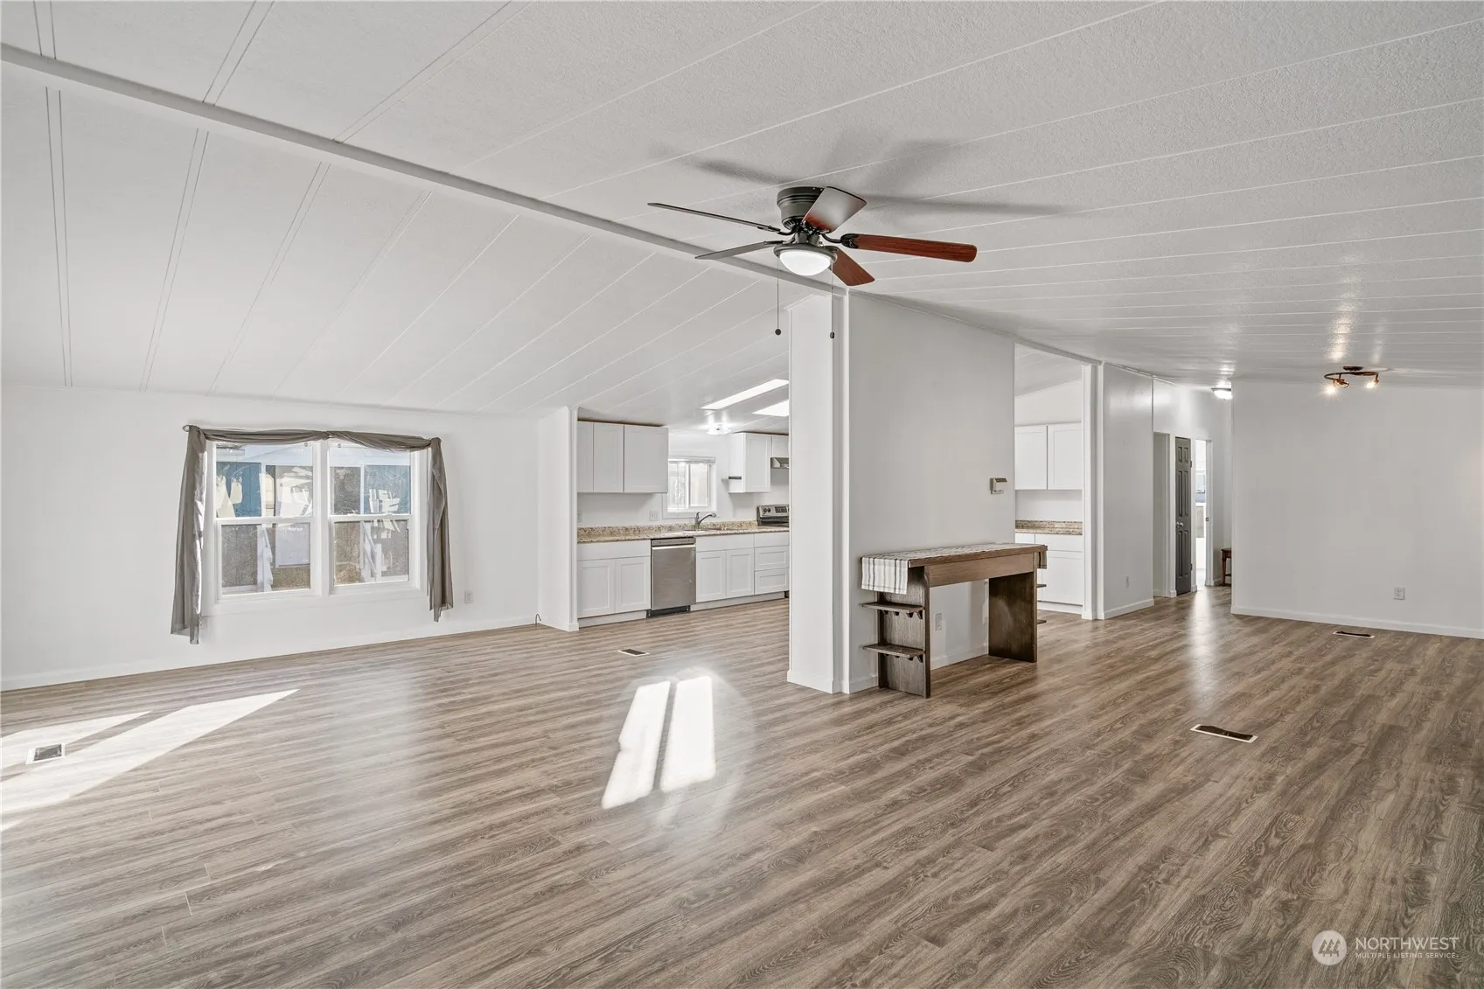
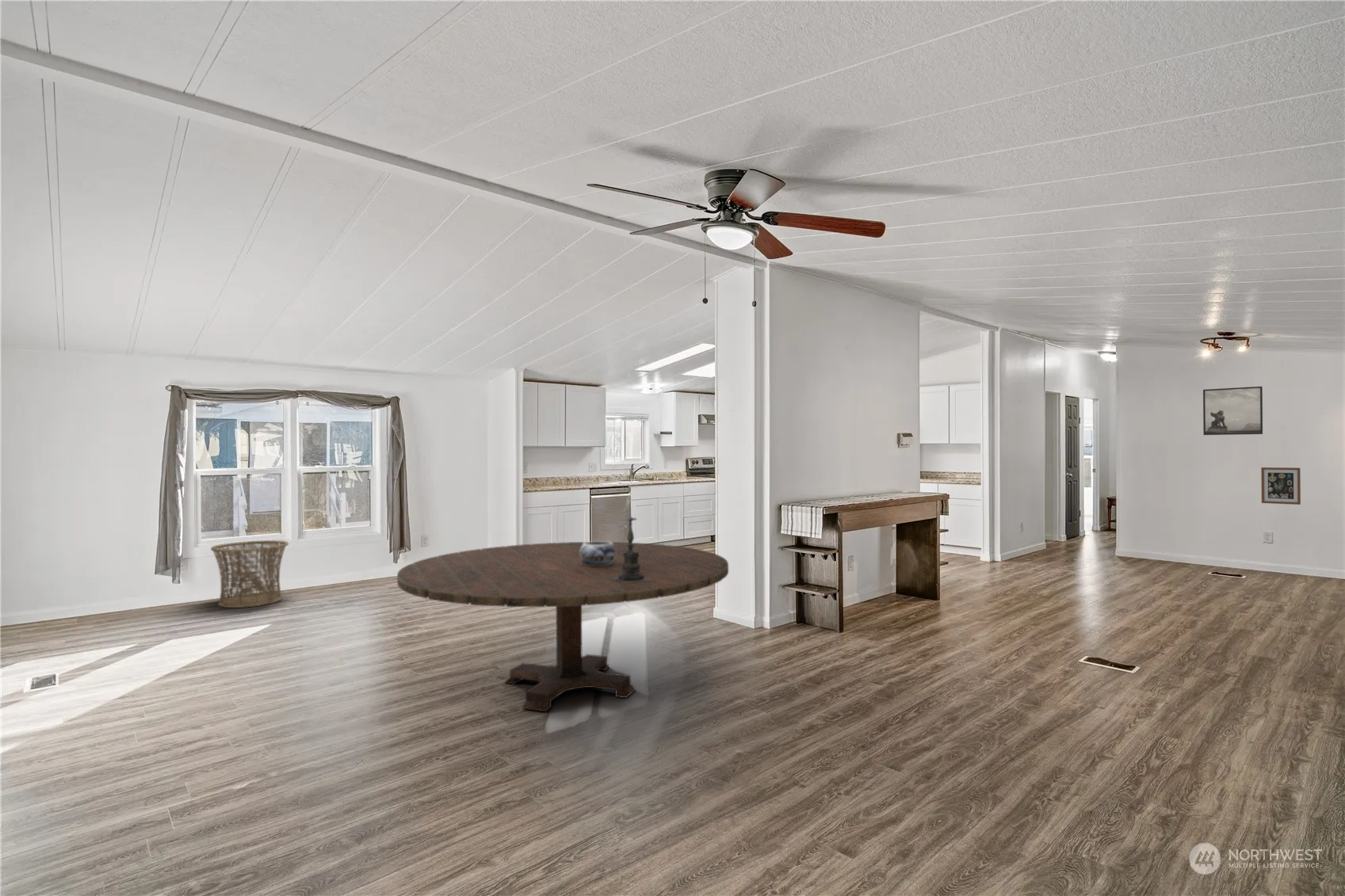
+ candle holder (629, 543)
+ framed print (1232, 411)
+ dining table (568, 624)
+ wall art (1280, 486)
+ basket (250, 573)
+ decorative bowl (598, 553)
